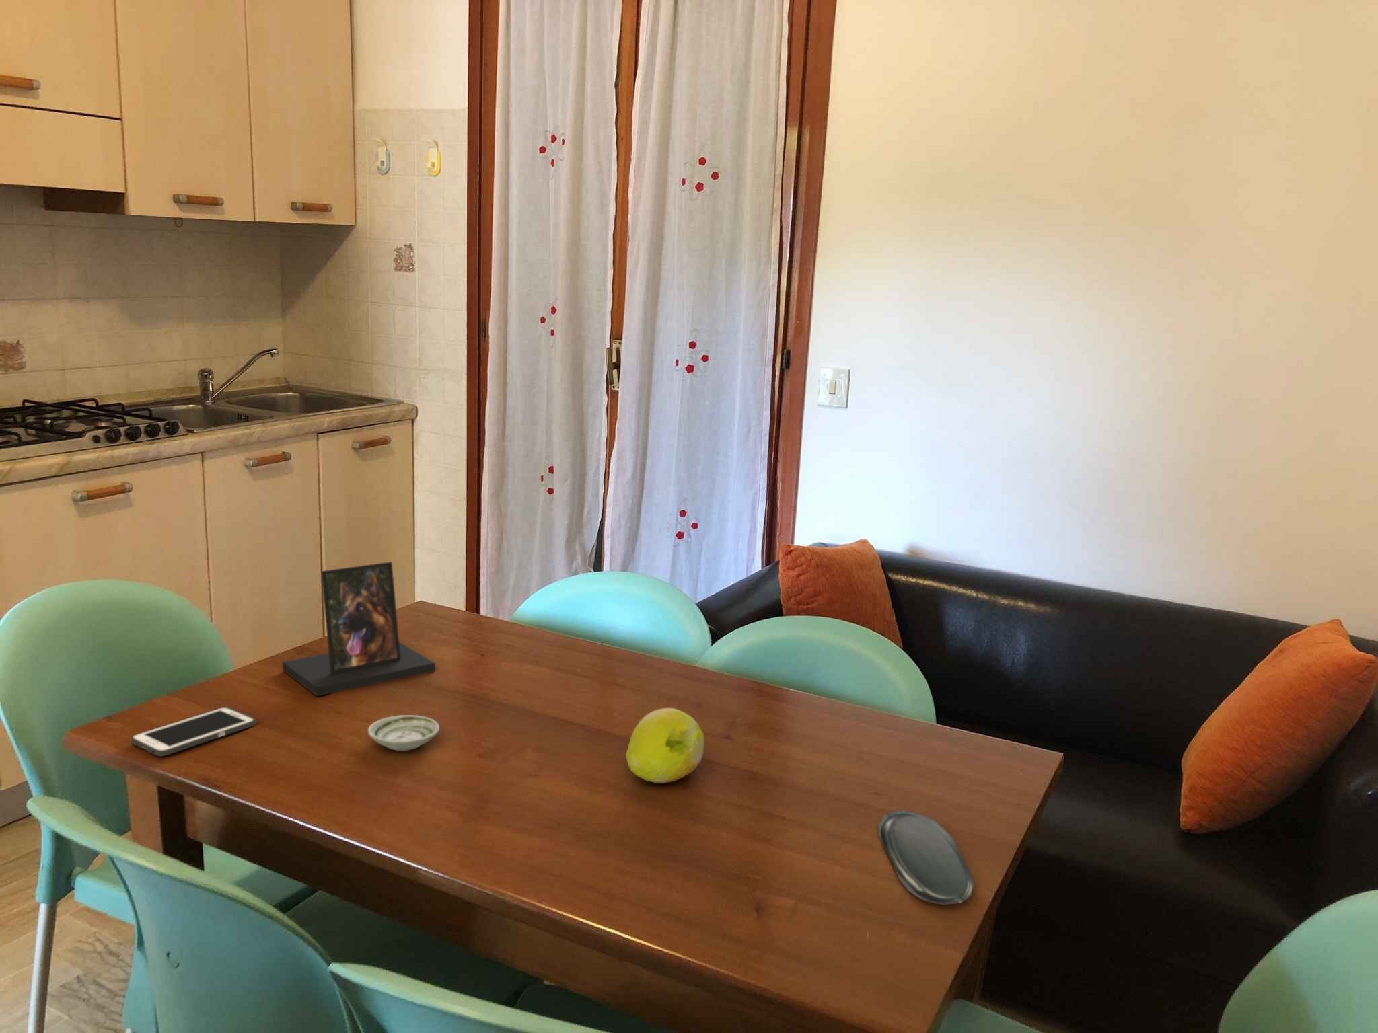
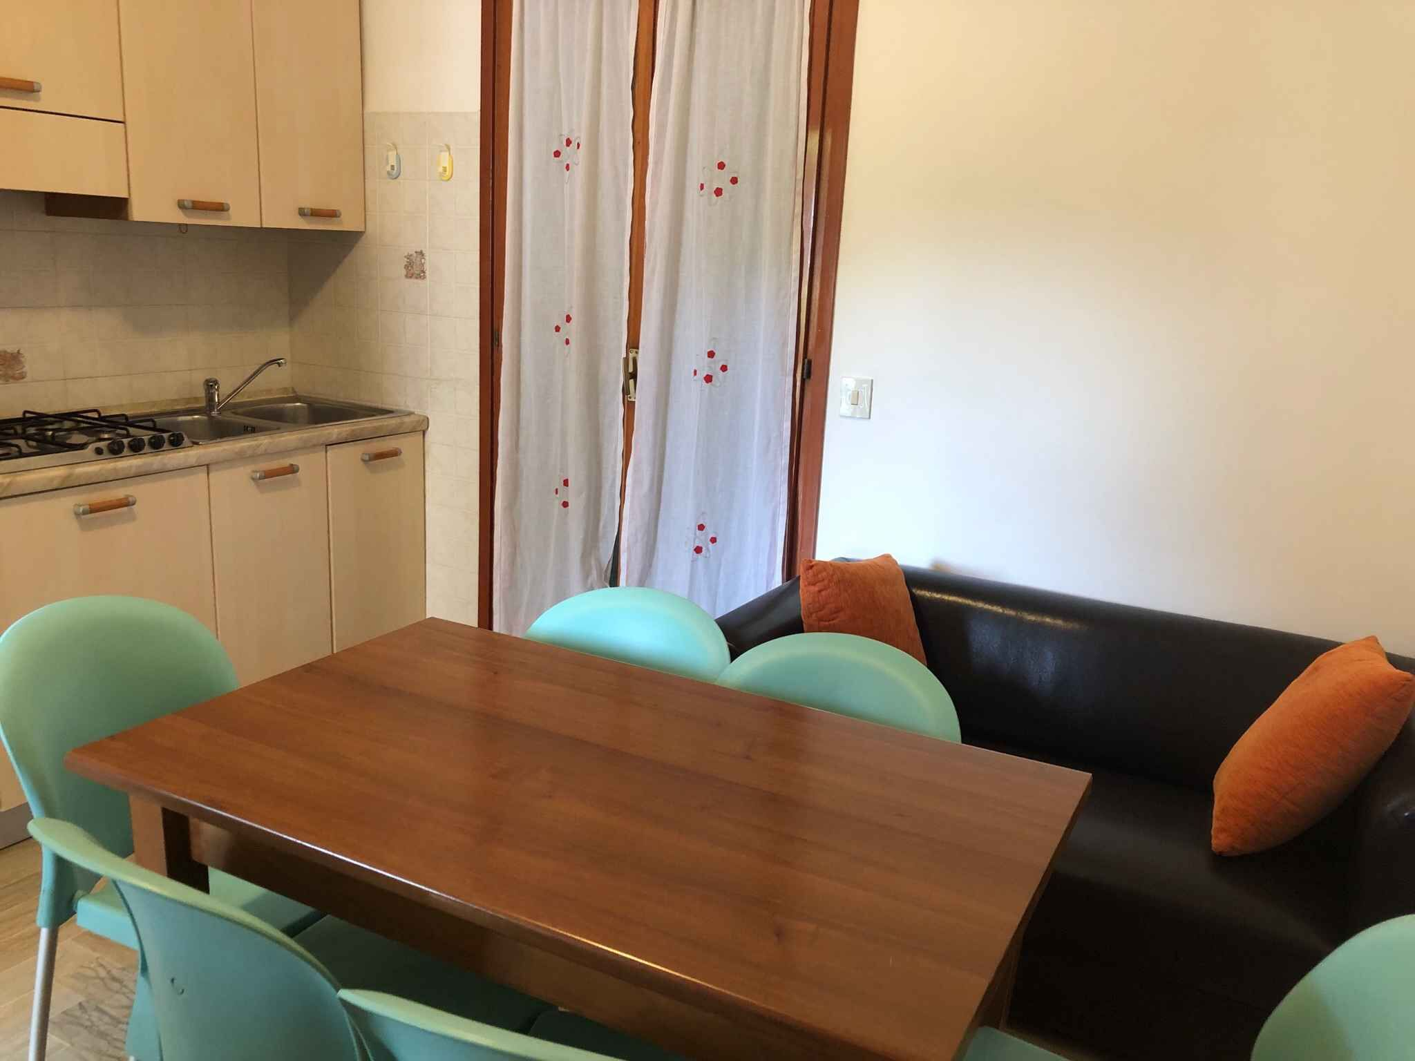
- photo frame (359, 618)
- fruit (666, 745)
- oval tray (923, 854)
- saucer (404, 735)
- cell phone (195, 730)
